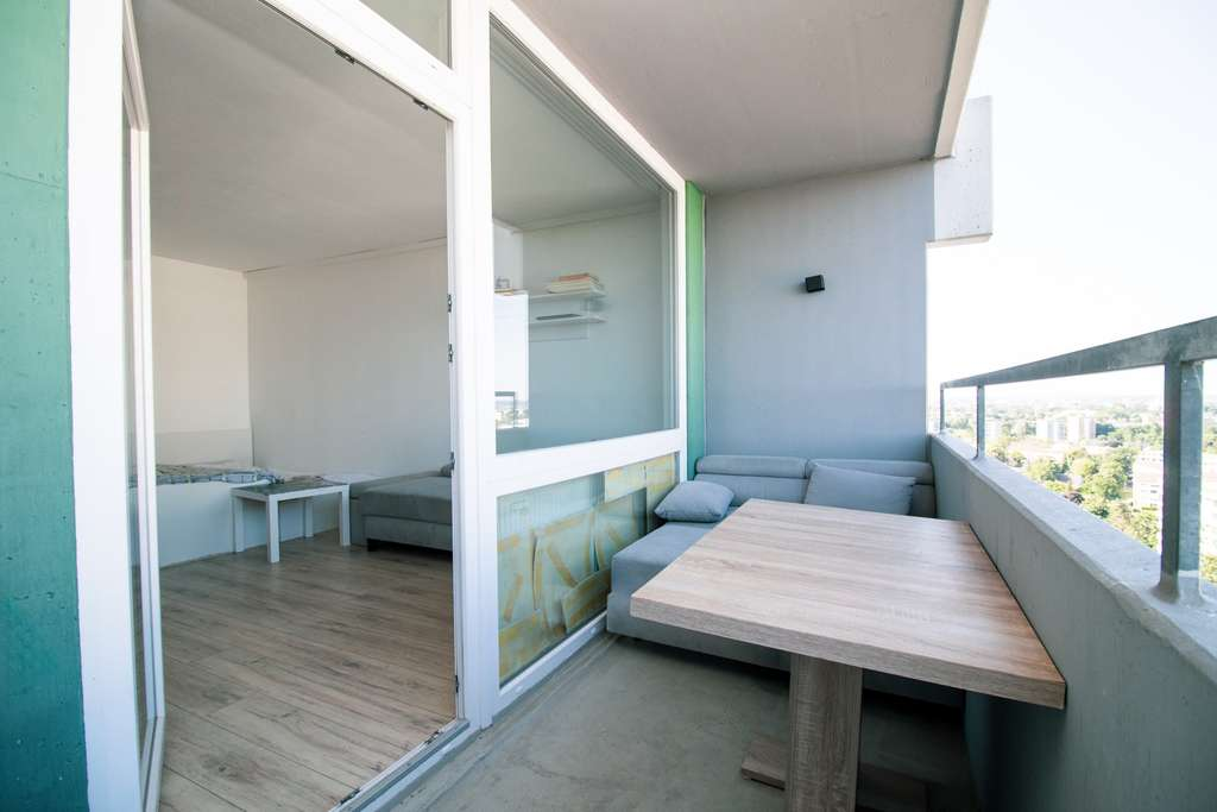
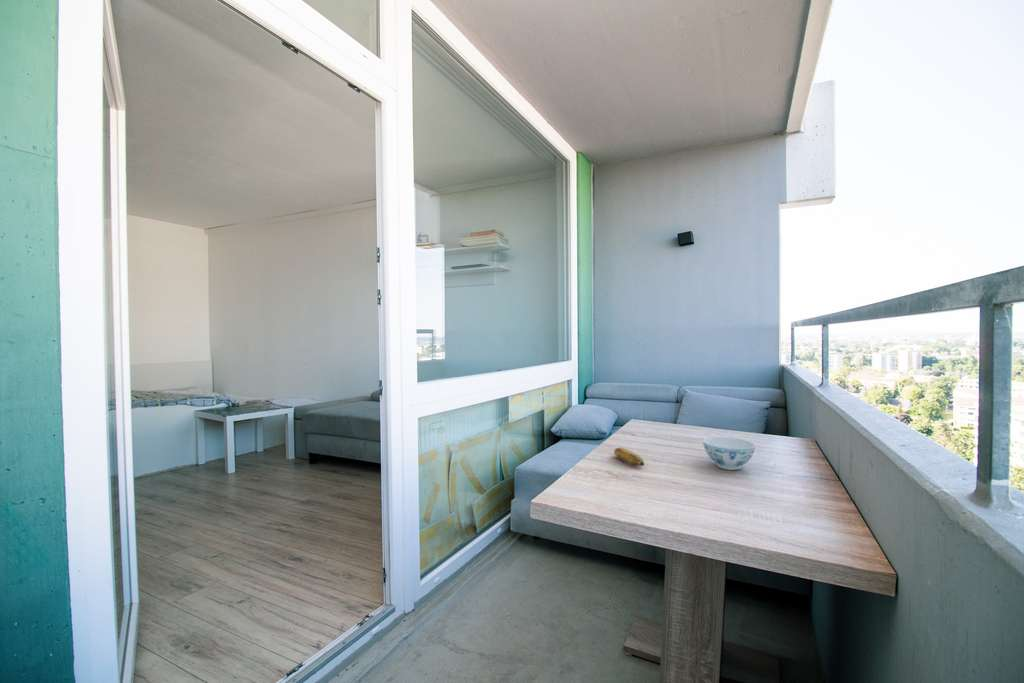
+ chinaware (728, 454)
+ banana (626, 454)
